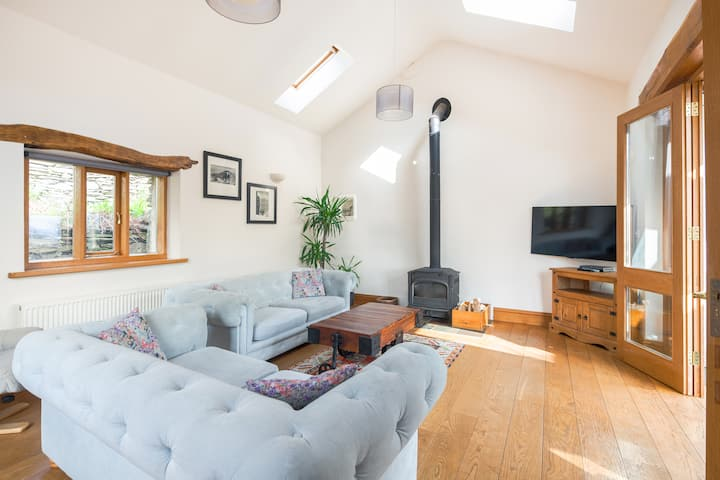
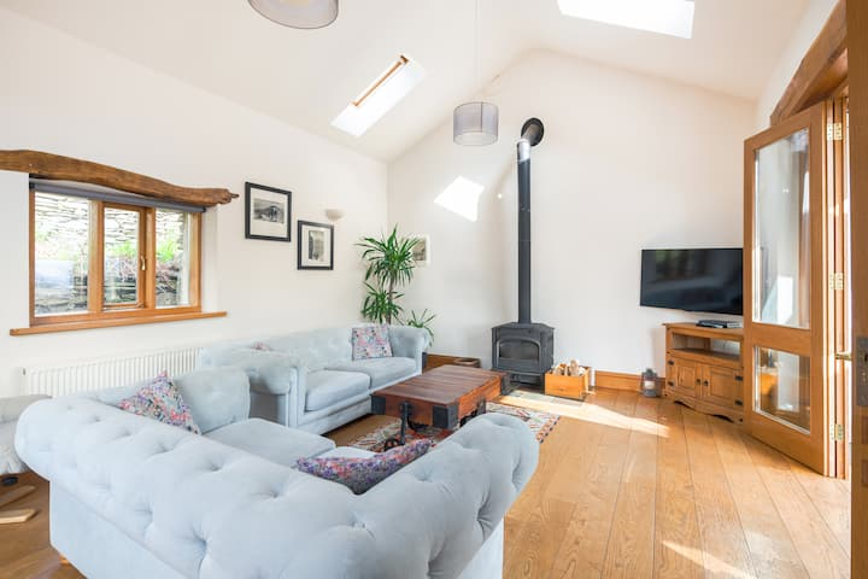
+ lantern (649, 381)
